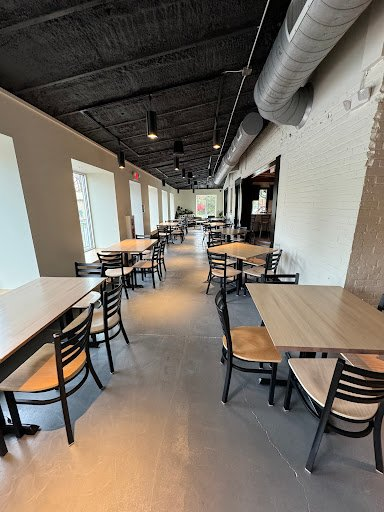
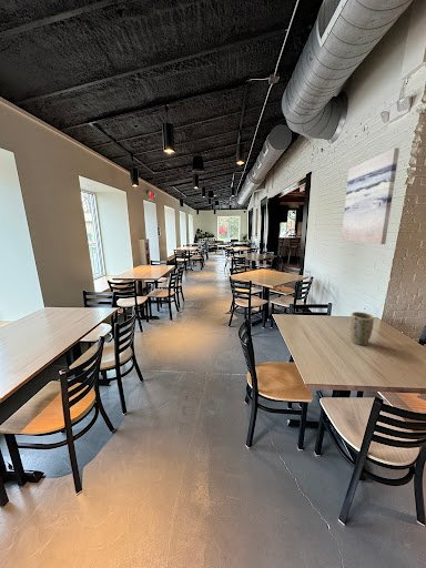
+ wall art (366, 202)
+ plant pot (361, 328)
